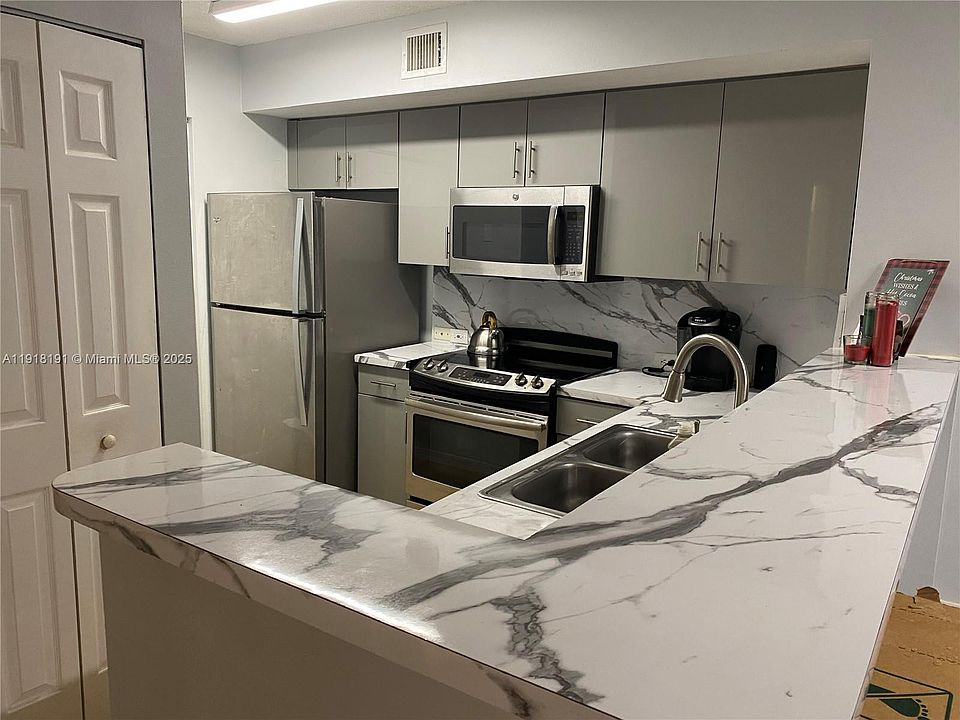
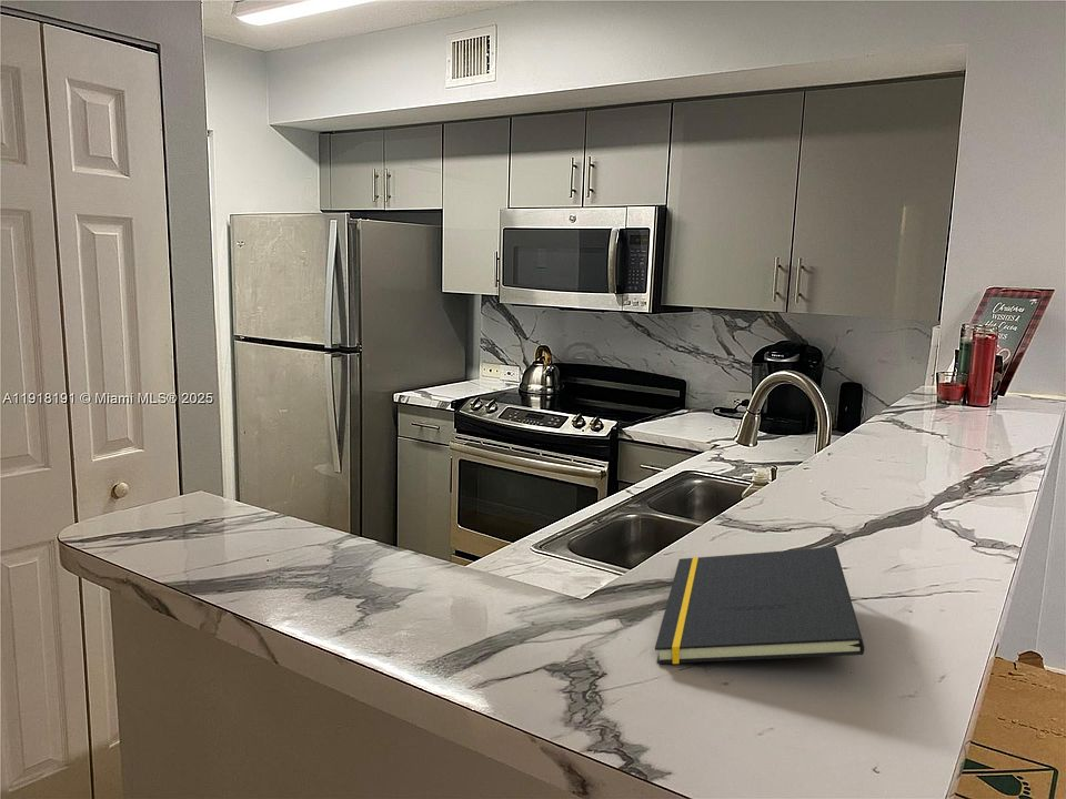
+ notepad (756, 598)
